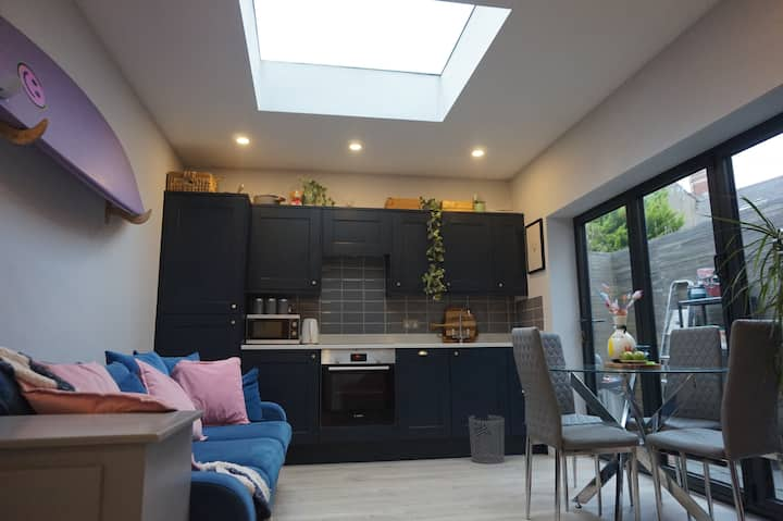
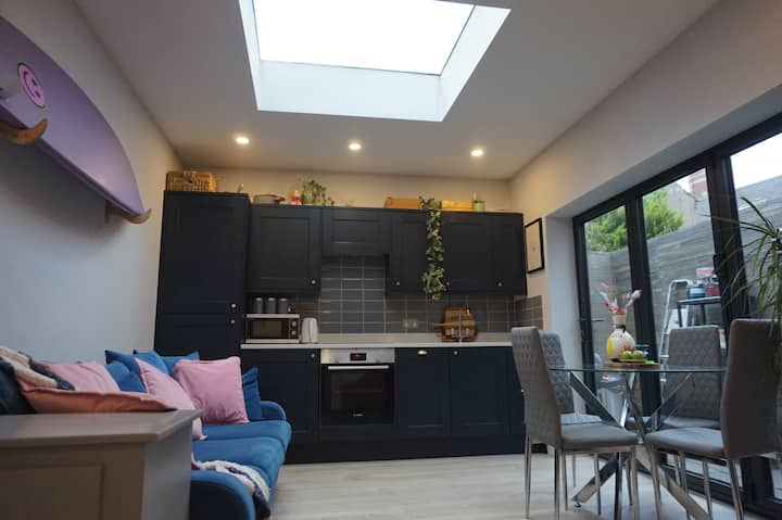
- waste bin (487, 438)
